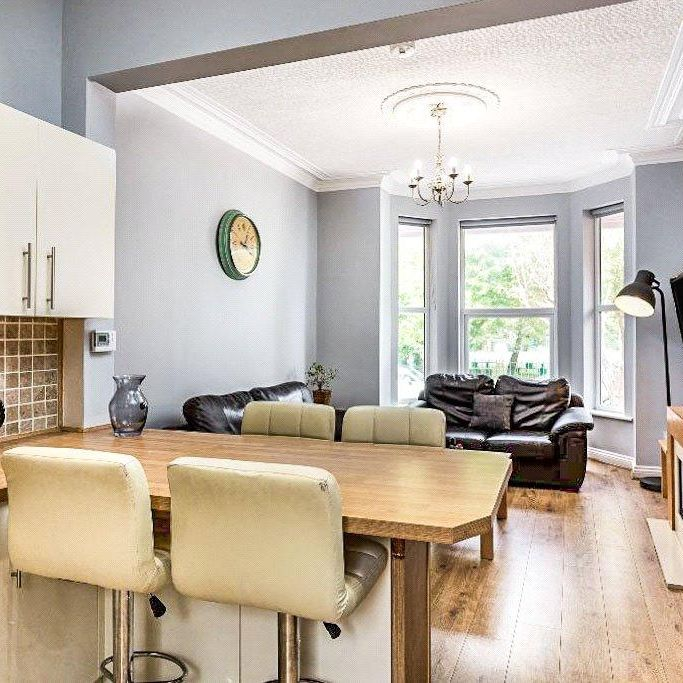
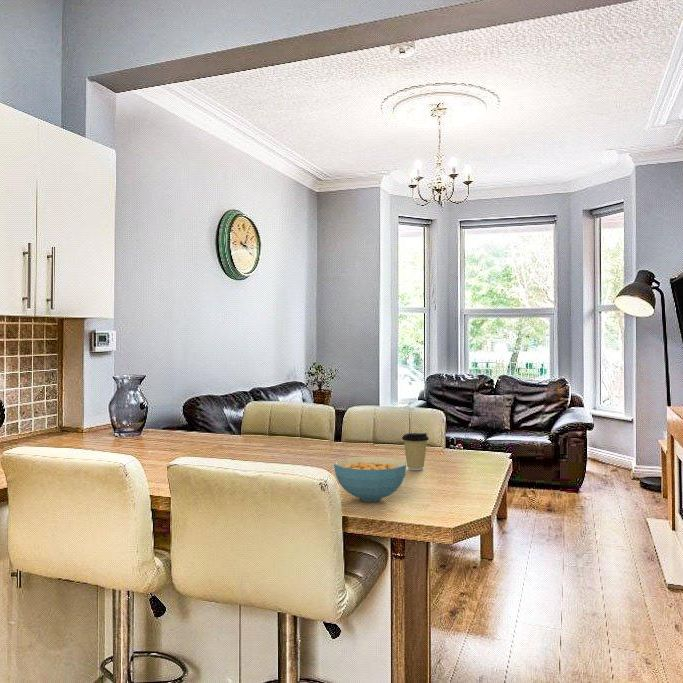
+ coffee cup (415, 450)
+ cereal bowl (370, 480)
